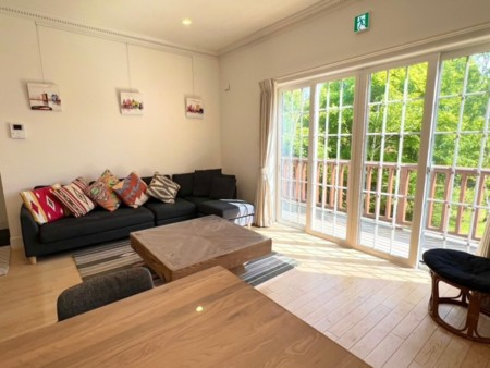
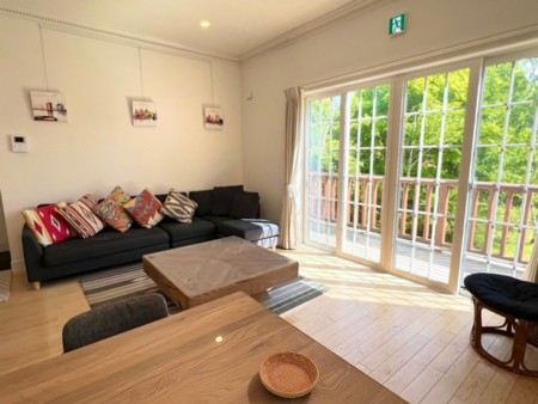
+ saucer (288, 374)
